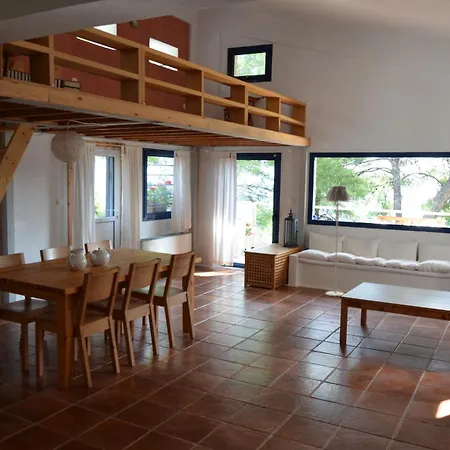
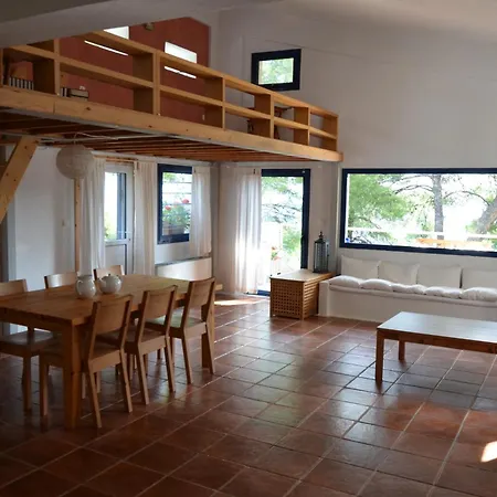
- floor lamp (336, 240)
